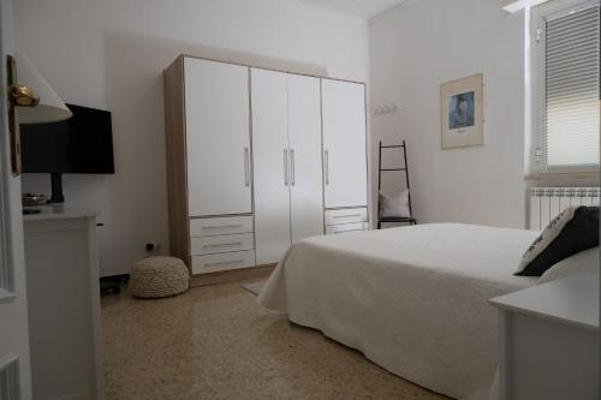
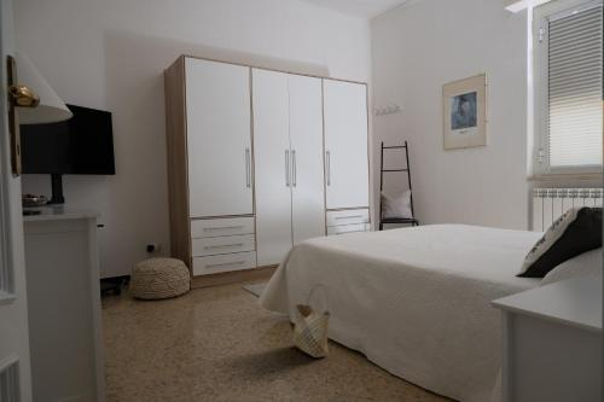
+ woven basket (310, 317)
